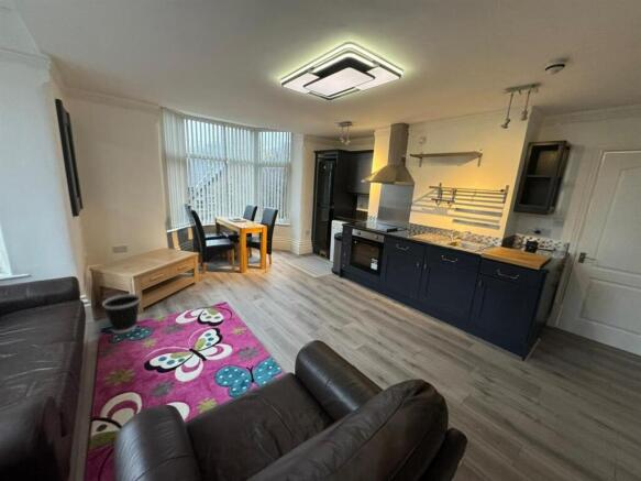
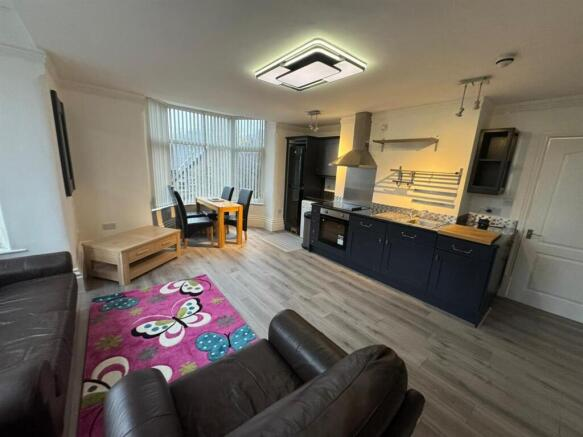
- wastebasket (123, 314)
